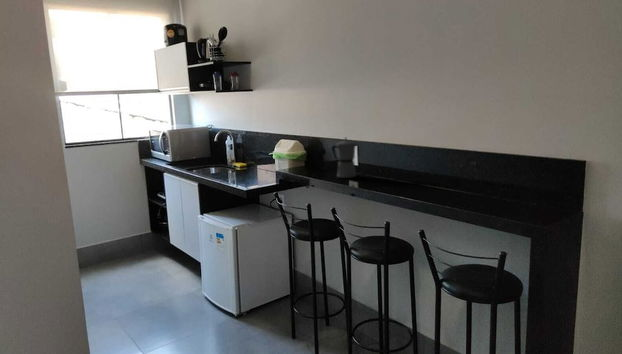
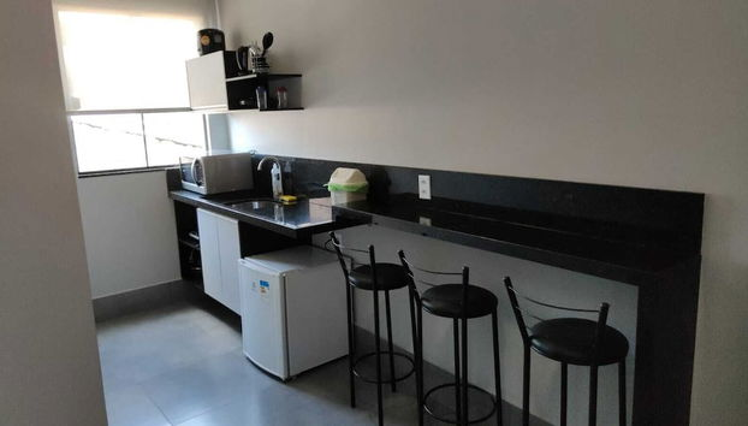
- coffeepot (345, 157)
